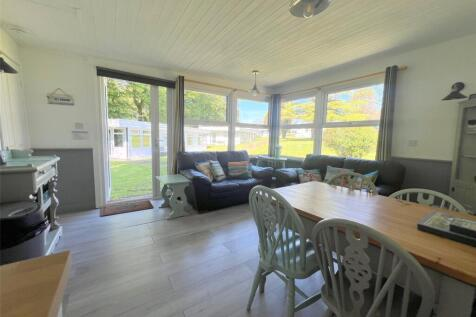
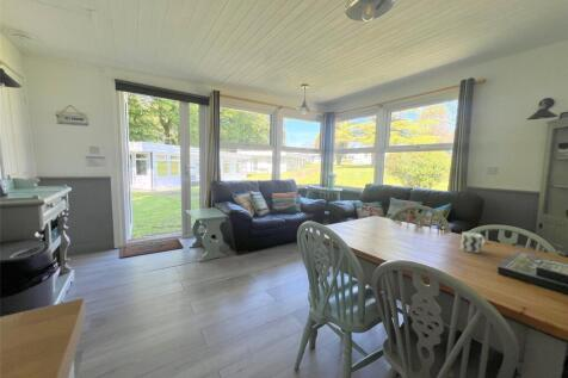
+ cup (474, 241)
